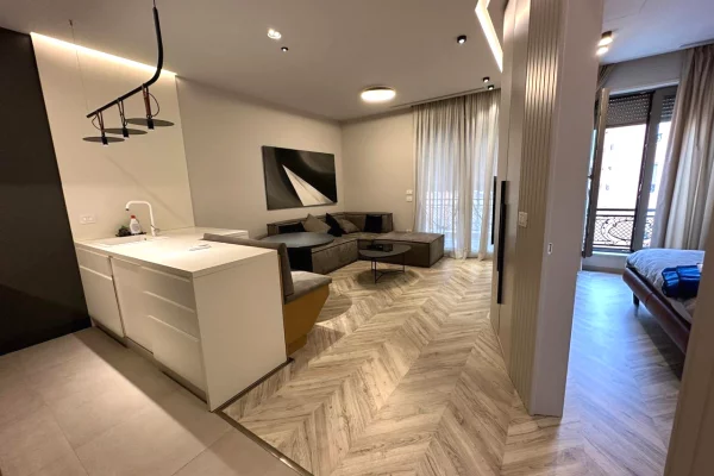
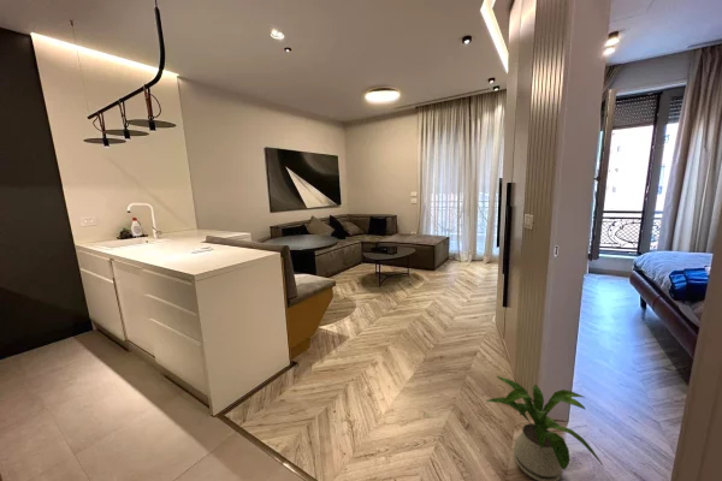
+ house plant (537, 417)
